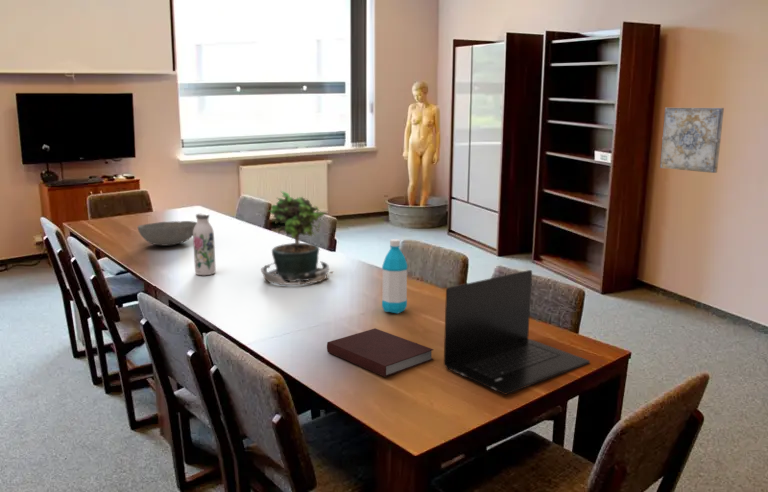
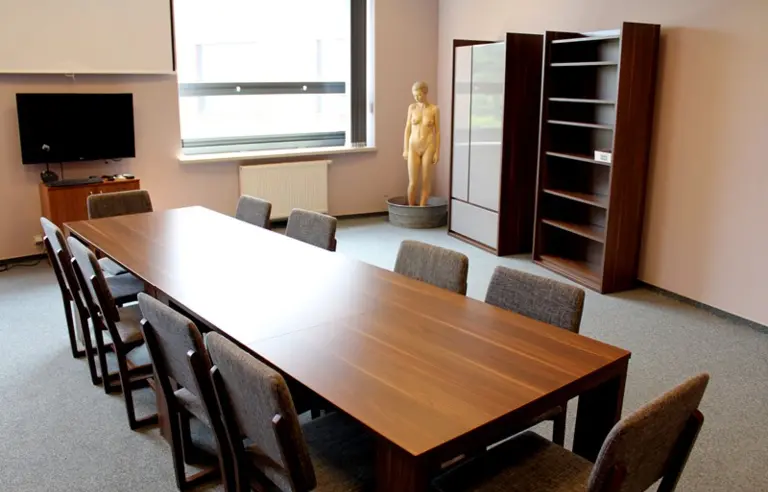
- water bottle (203, 243)
- notebook (379, 350)
- potted plant (298, 233)
- laptop (519, 326)
- water bottle (394, 275)
- wall art (690, 139)
- bowl (168, 233)
